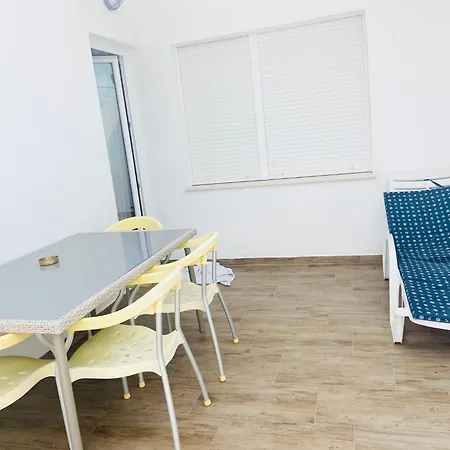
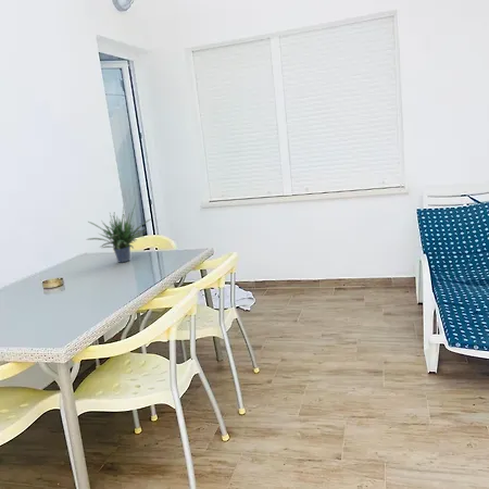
+ potted plant (120, 231)
